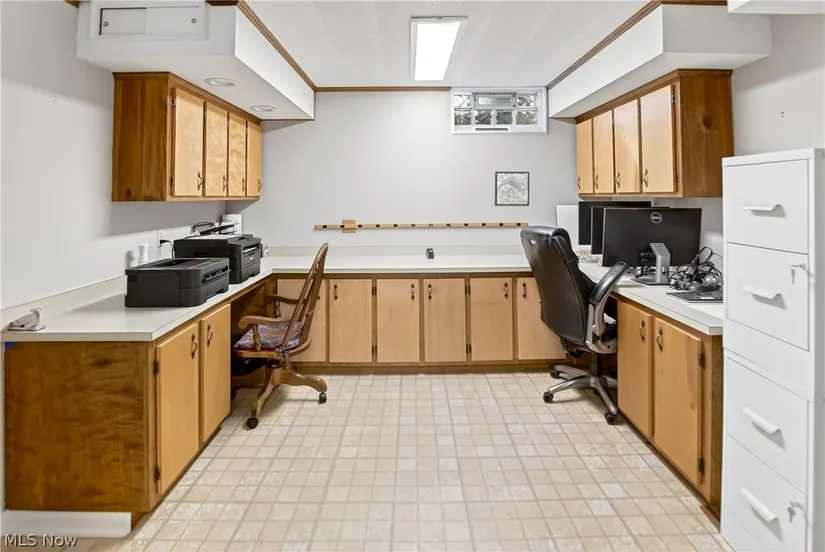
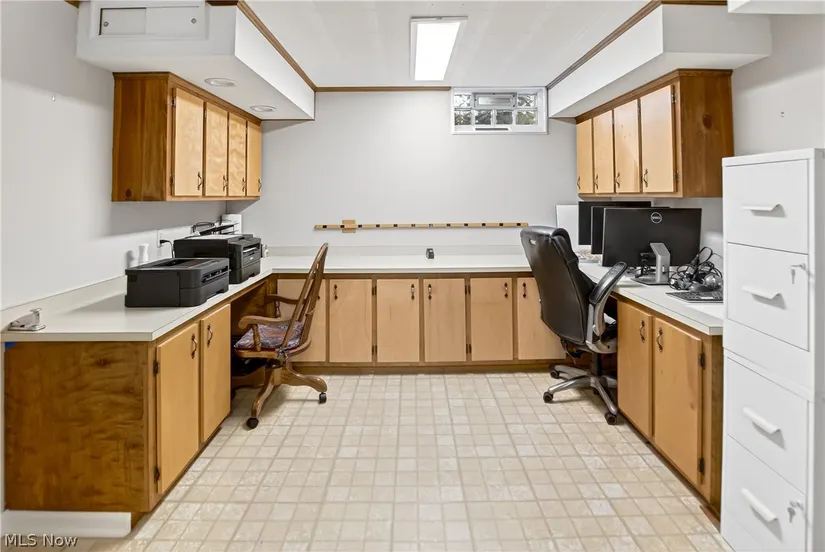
- wall art (512, 188)
